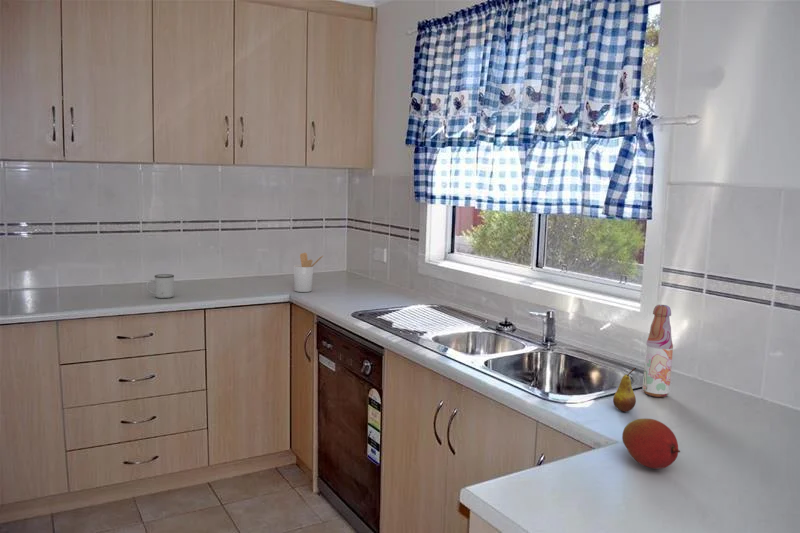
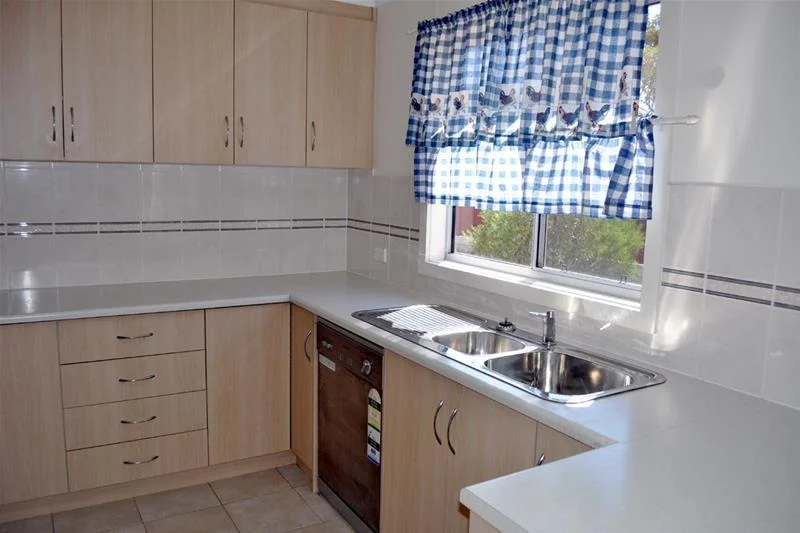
- bottle (659, 350)
- fruit (650, 443)
- mug (160, 286)
- fruit (625, 387)
- utensil holder (308, 272)
